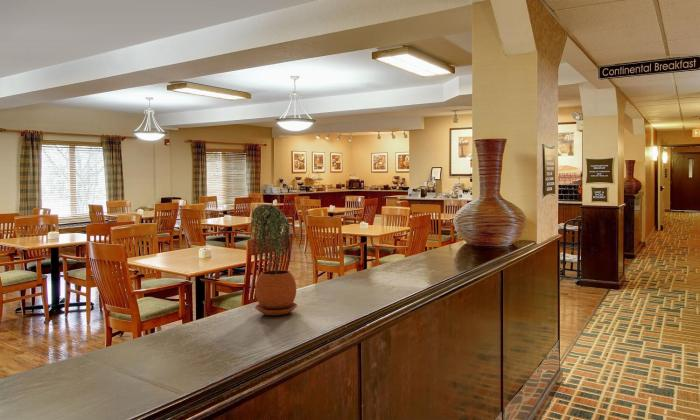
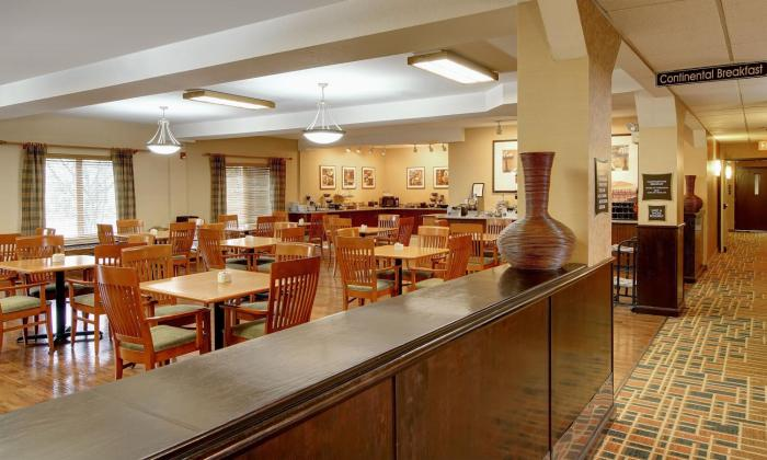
- potted plant (272, 258)
